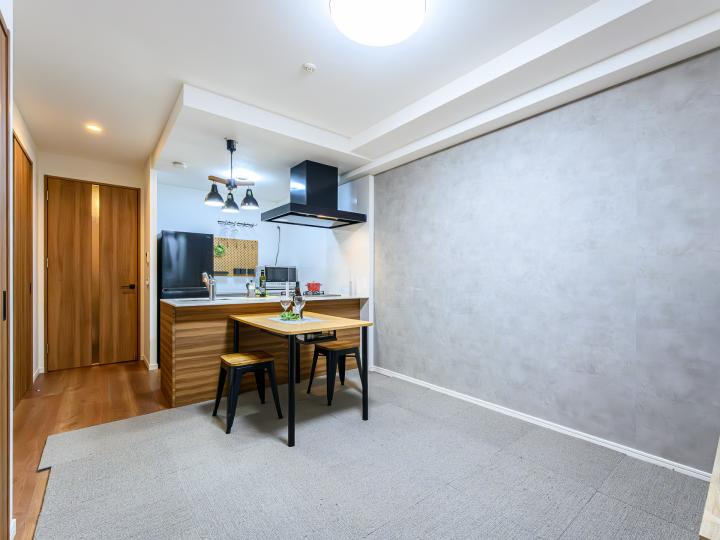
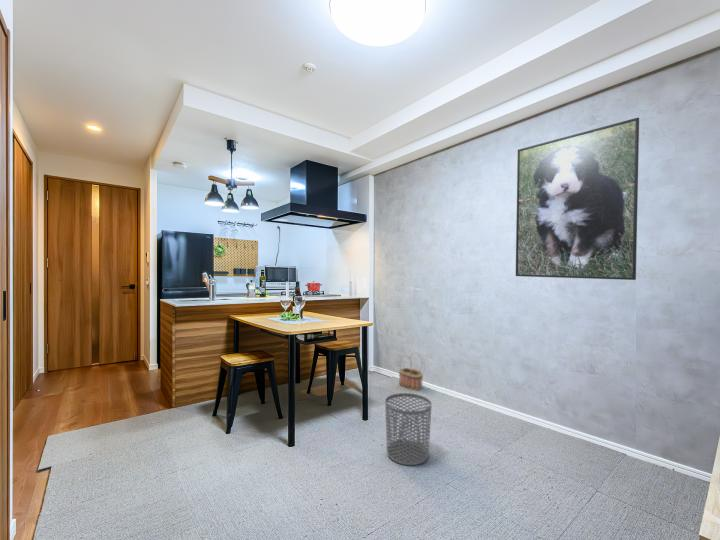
+ waste bin (407, 428)
+ basket (411, 370)
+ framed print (569, 207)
